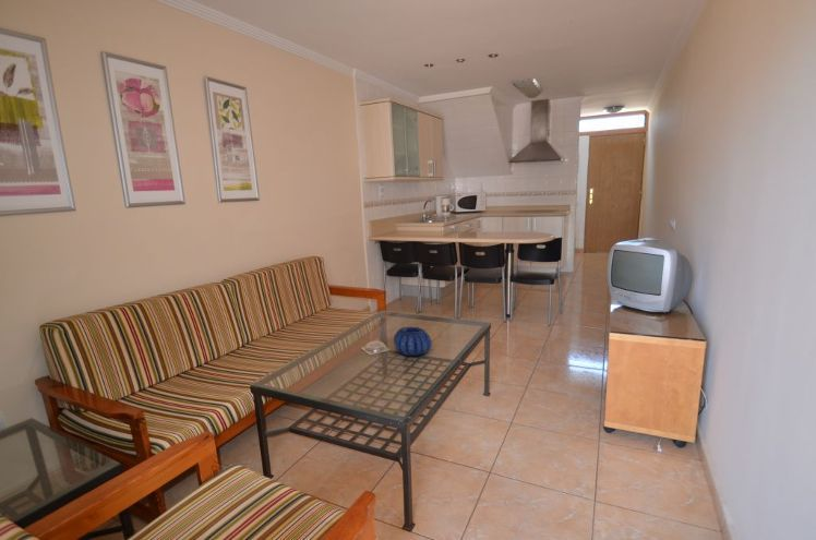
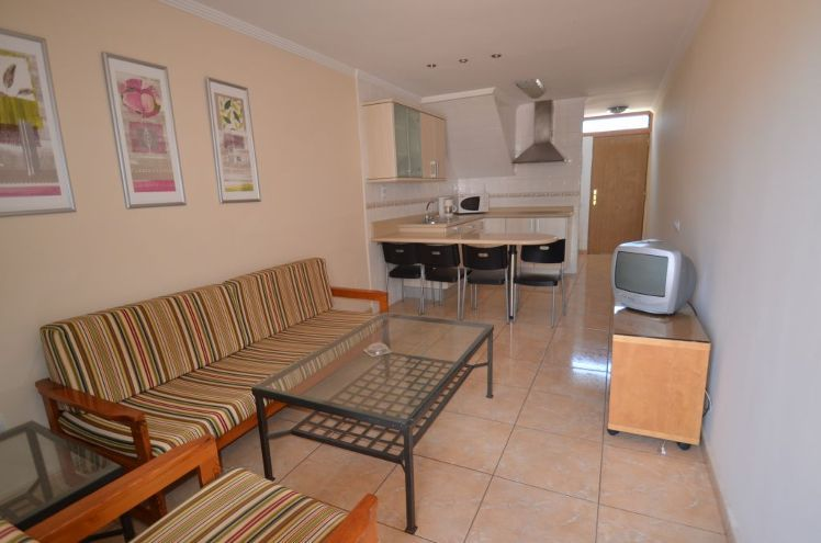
- decorative bowl (412, 340)
